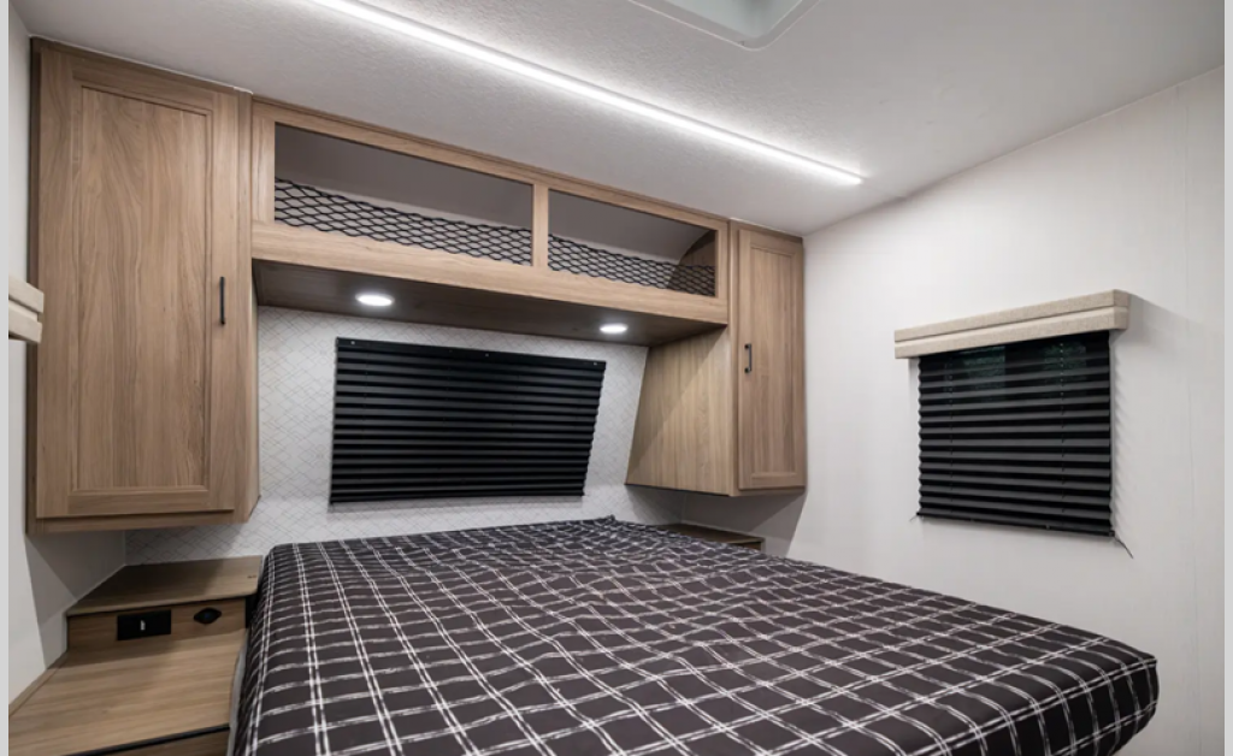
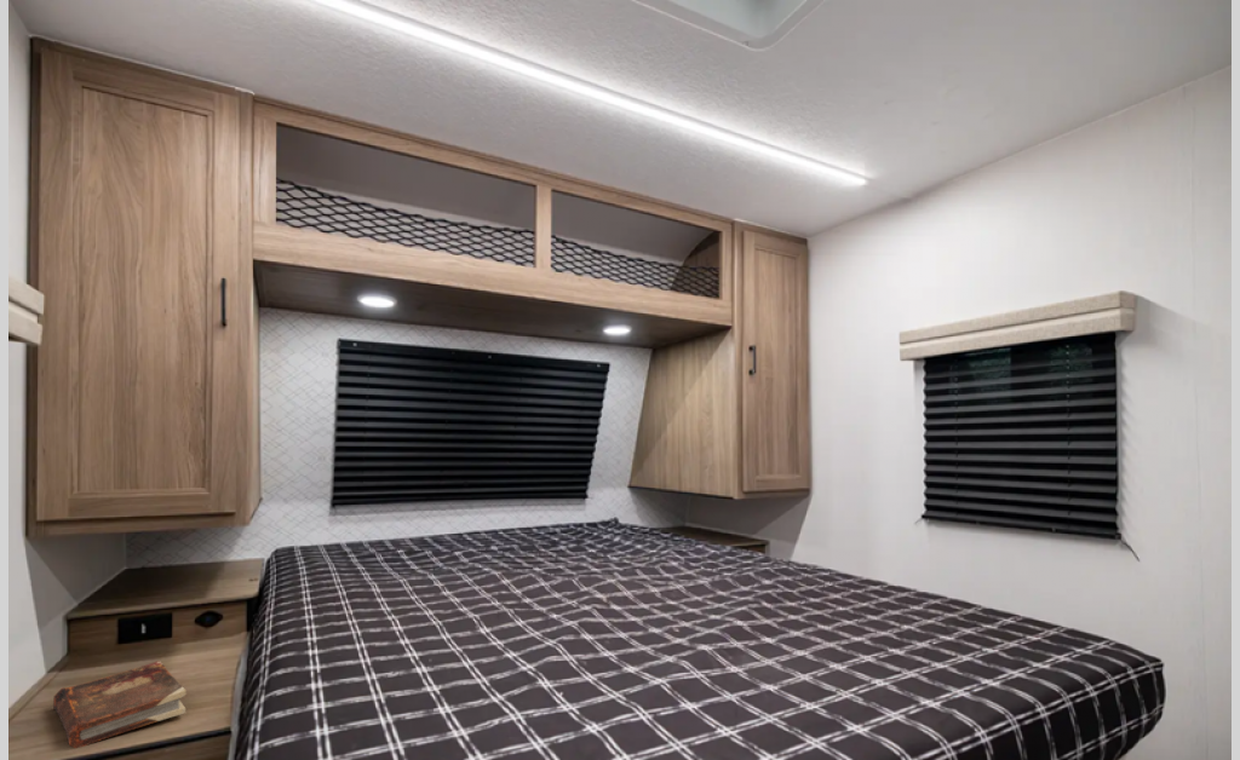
+ book (119, 701)
